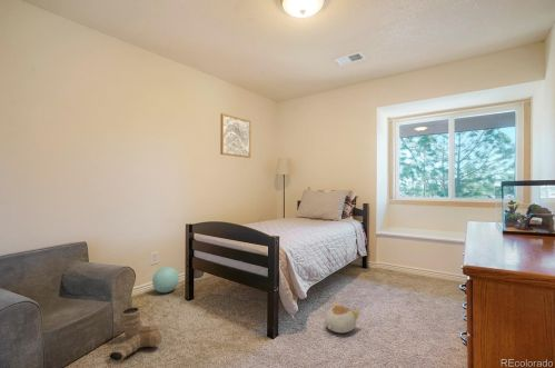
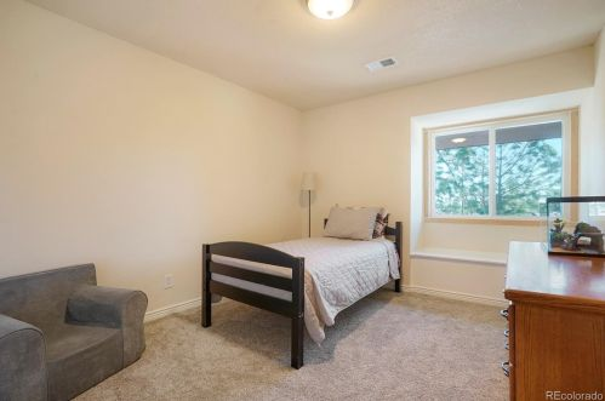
- plush toy (338, 319)
- ball (166, 279)
- wall art (236, 137)
- boots (138, 330)
